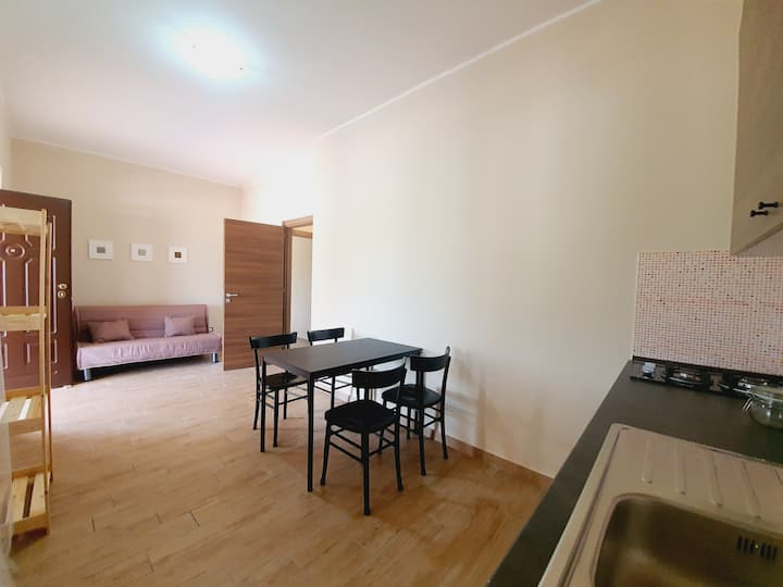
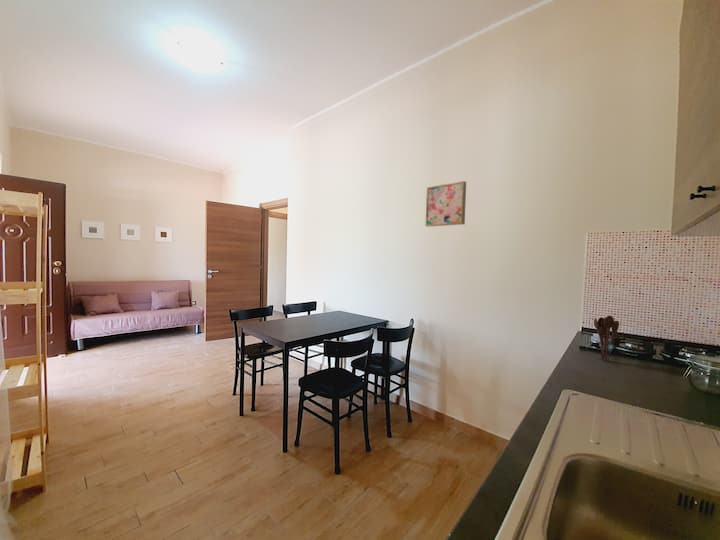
+ utensil holder (605, 337)
+ wall art (445, 205)
